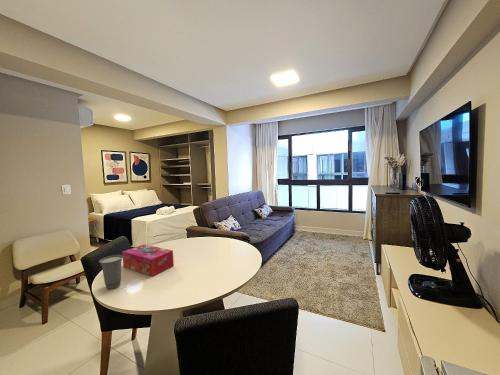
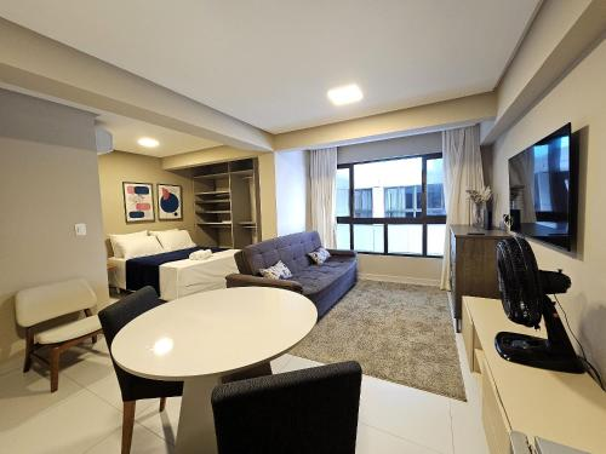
- cup (112, 272)
- tissue box (148, 258)
